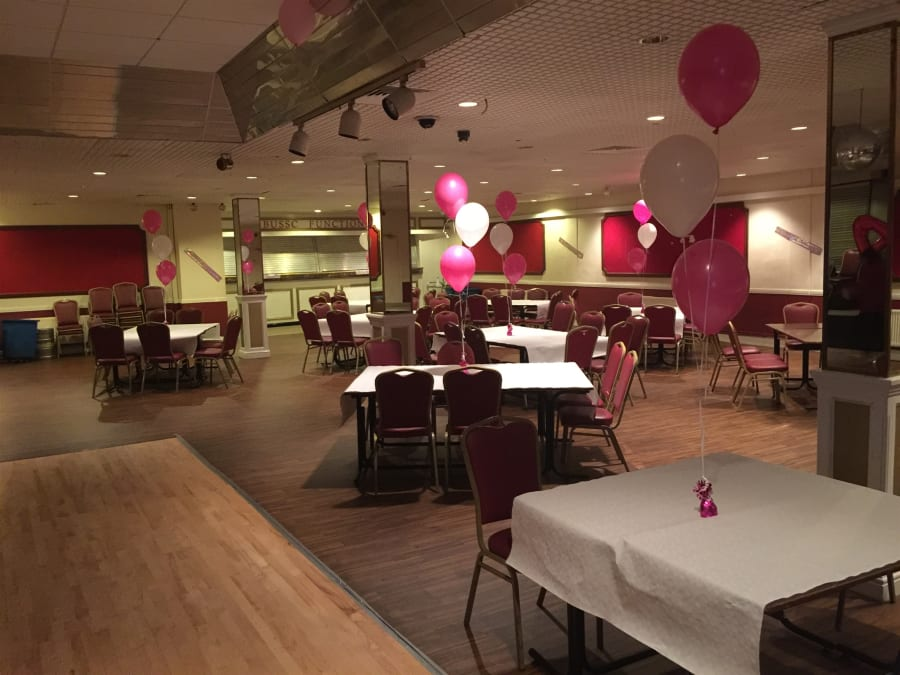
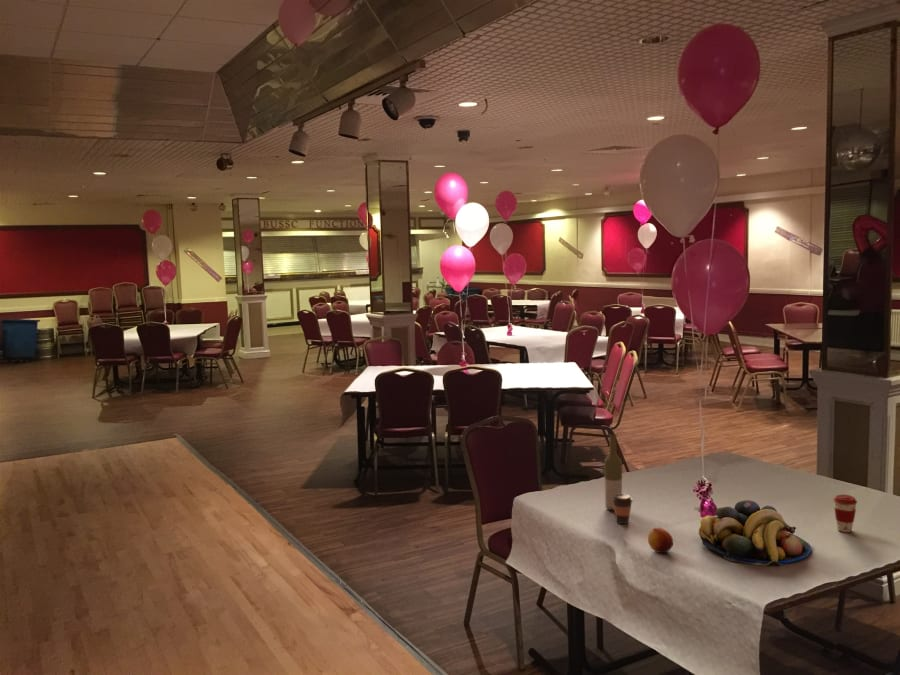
+ coffee cup (844, 513)
+ bottle (613, 472)
+ fruit bowl (755, 526)
+ coffee cup (622, 509)
+ fruit (660, 539)
